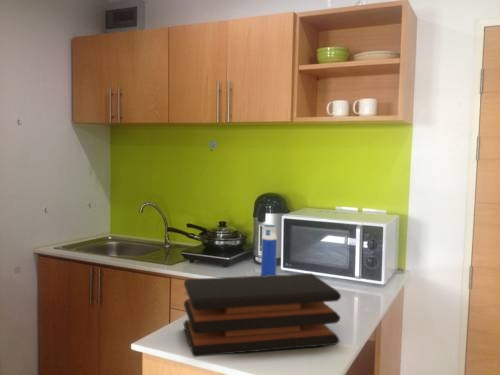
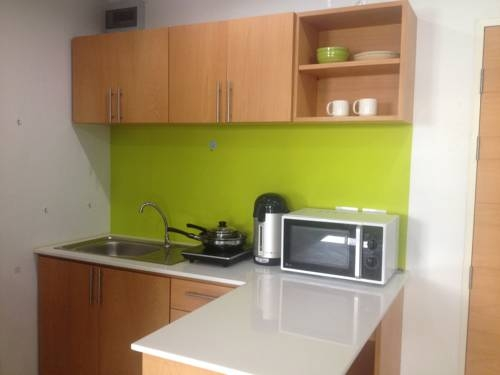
- cutting board (259, 310)
- water bottle (269, 250)
